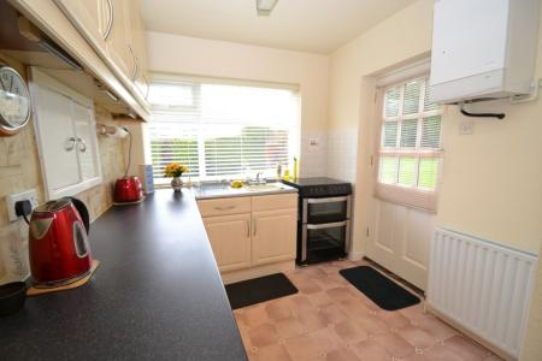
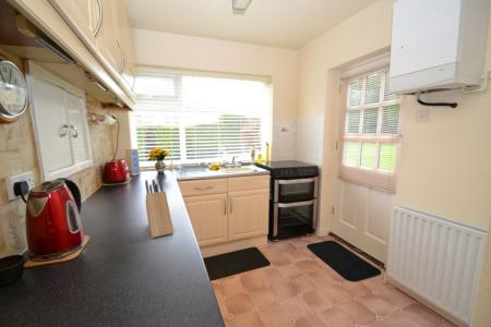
+ knife block (157, 204)
